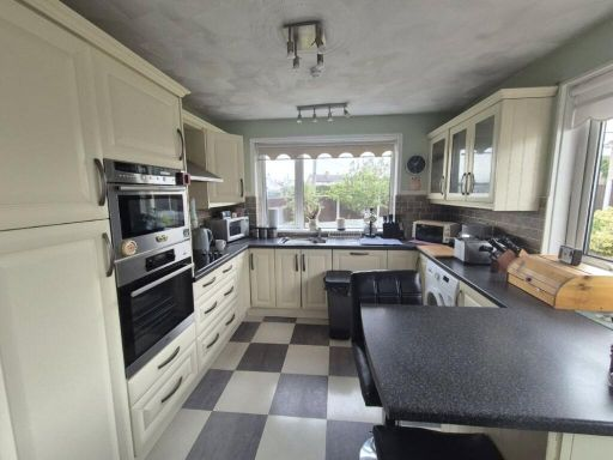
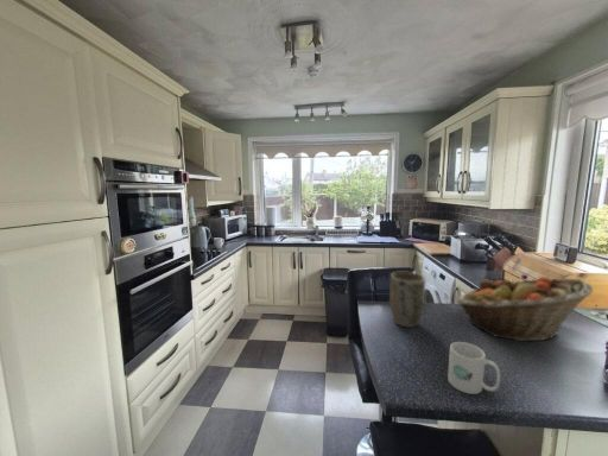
+ plant pot (406, 298)
+ fruit basket (518, 300)
+ mug (473, 369)
